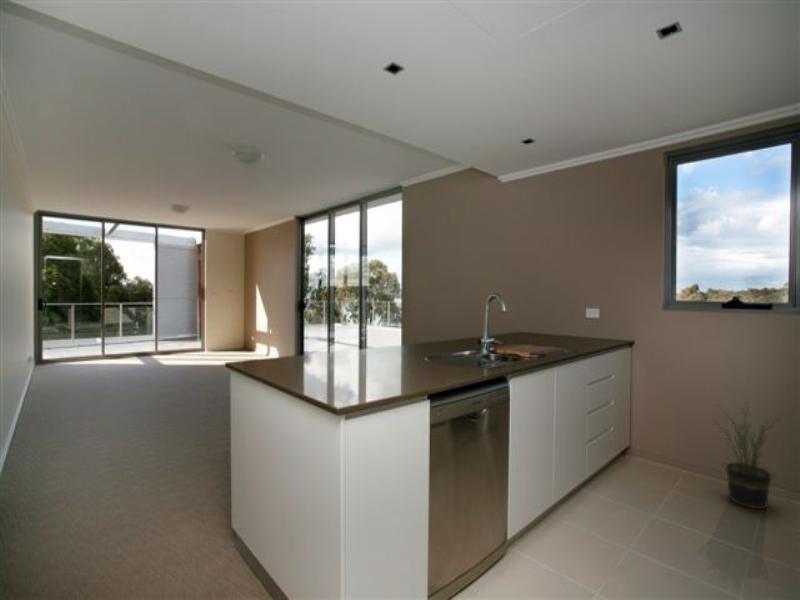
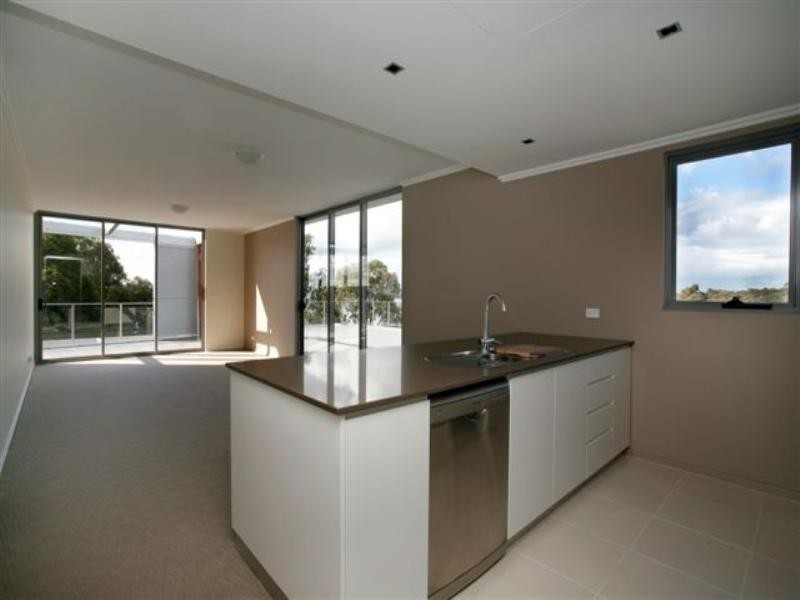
- potted plant (746, 452)
